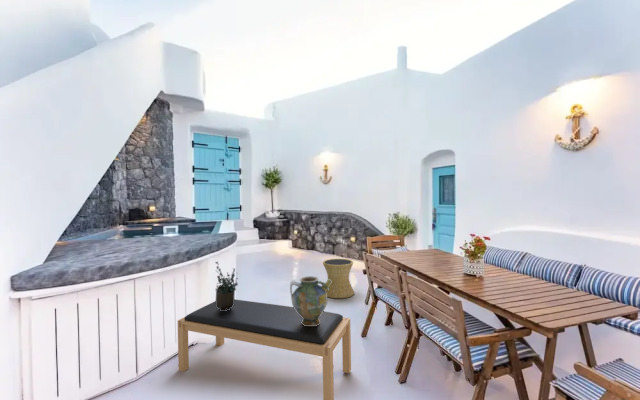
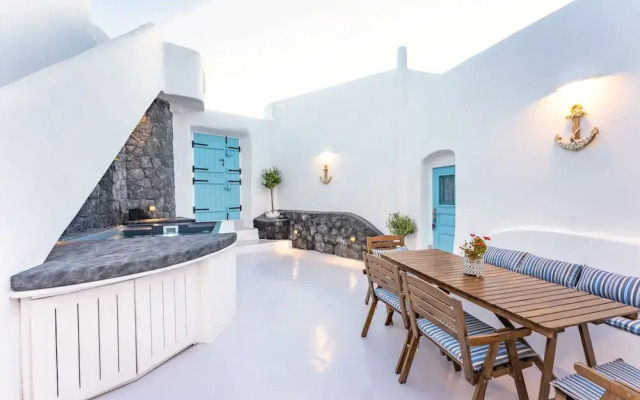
- potted plant (225, 285)
- ceramic jug (311, 300)
- bench (263, 341)
- side table (338, 277)
